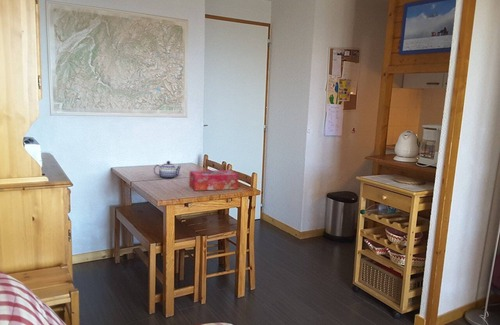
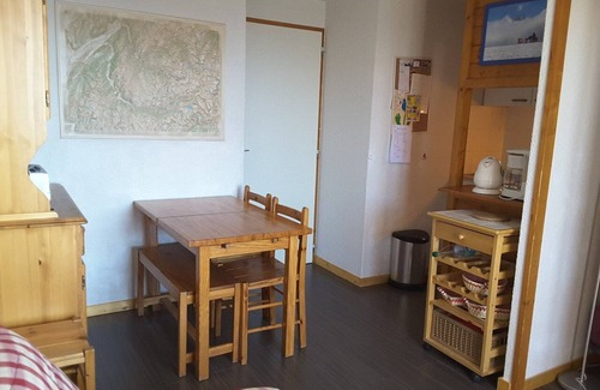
- teapot (167, 169)
- tissue box (213, 179)
